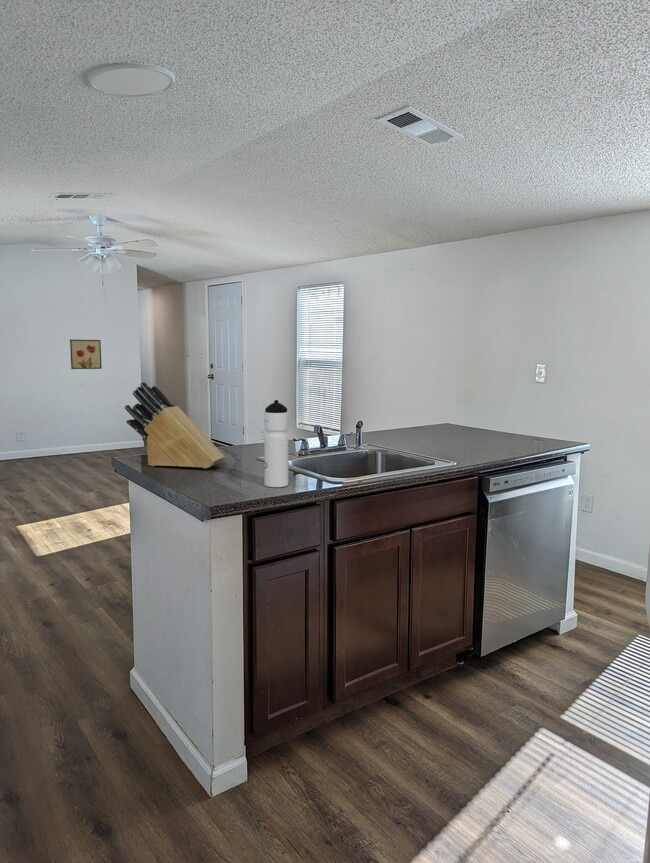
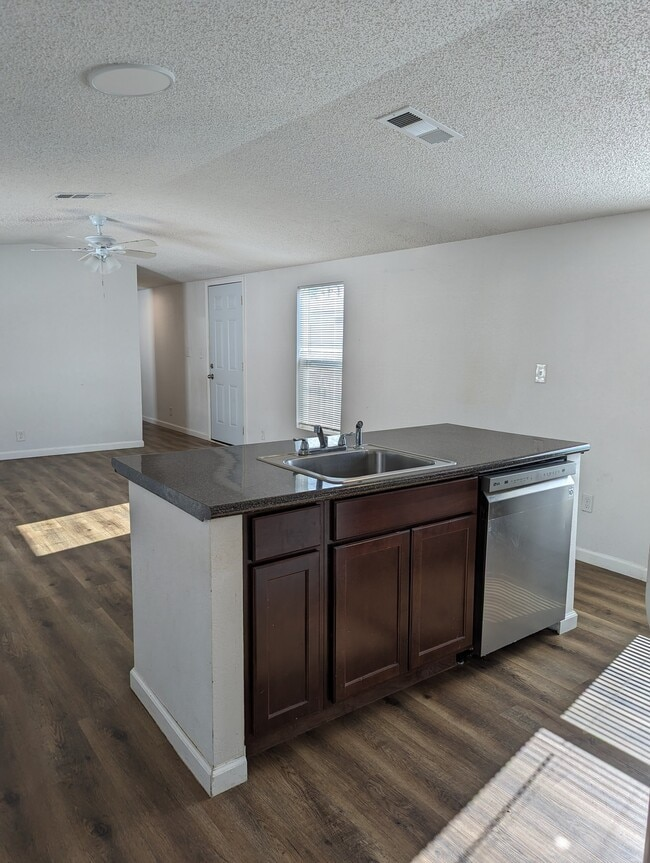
- knife block (174, 423)
- wall art (85, 354)
- water bottle (276, 442)
